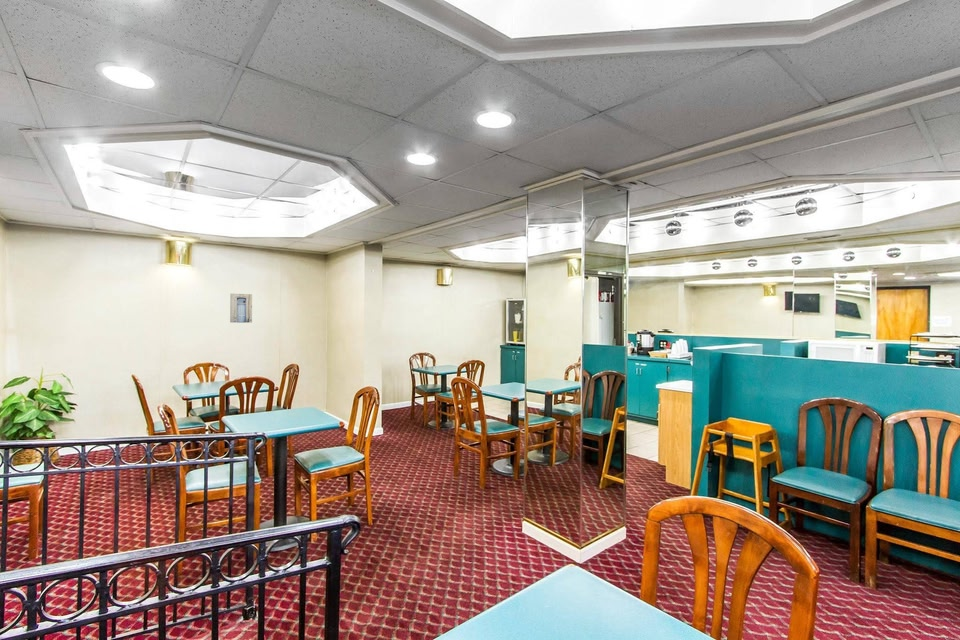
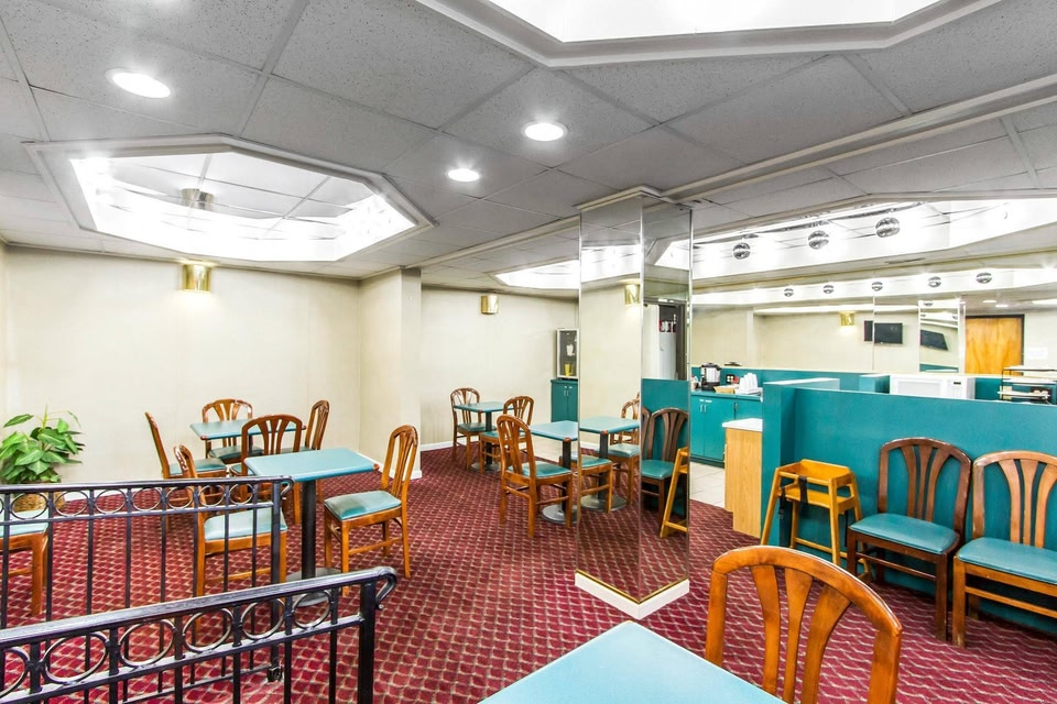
- wall art (241, 308)
